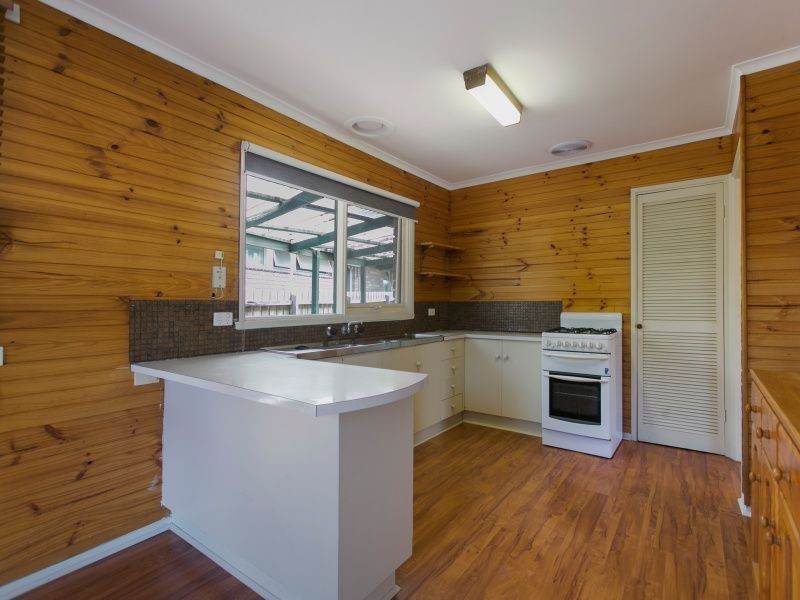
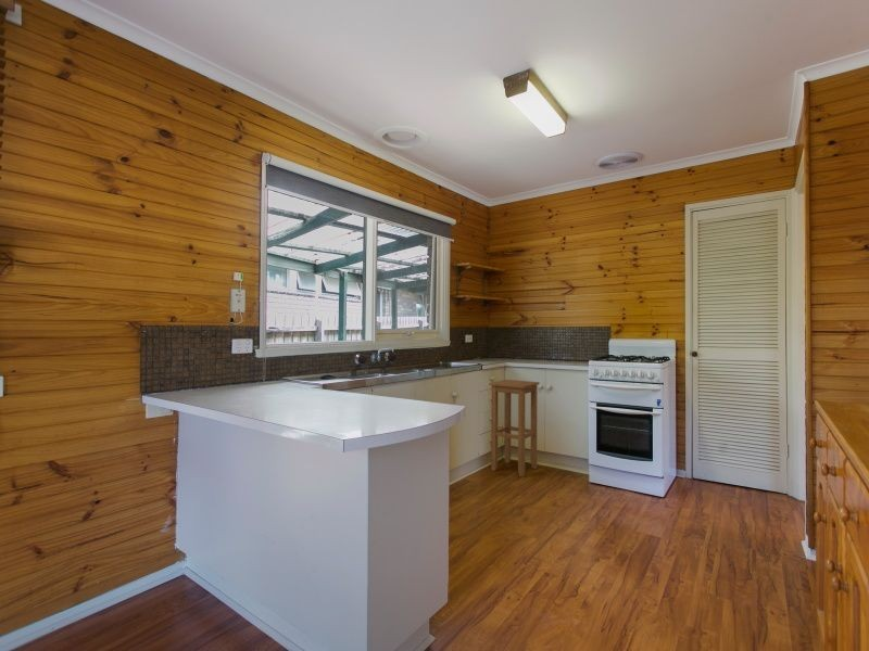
+ stool (513, 426)
